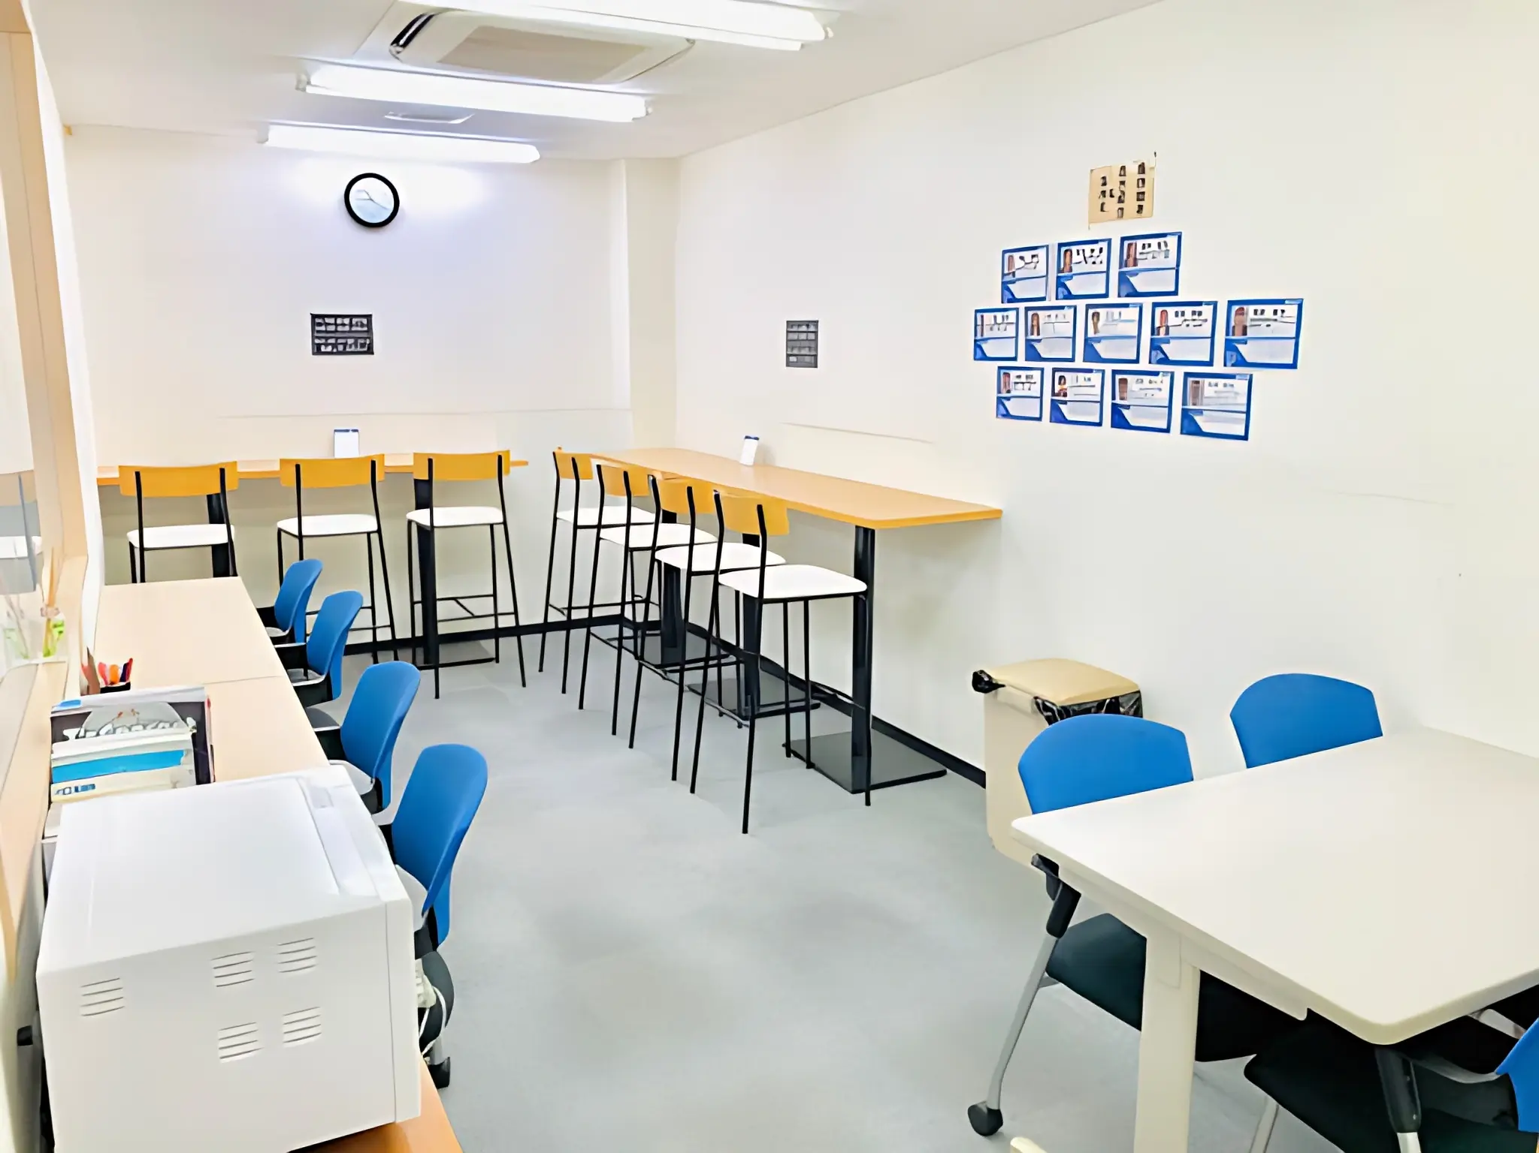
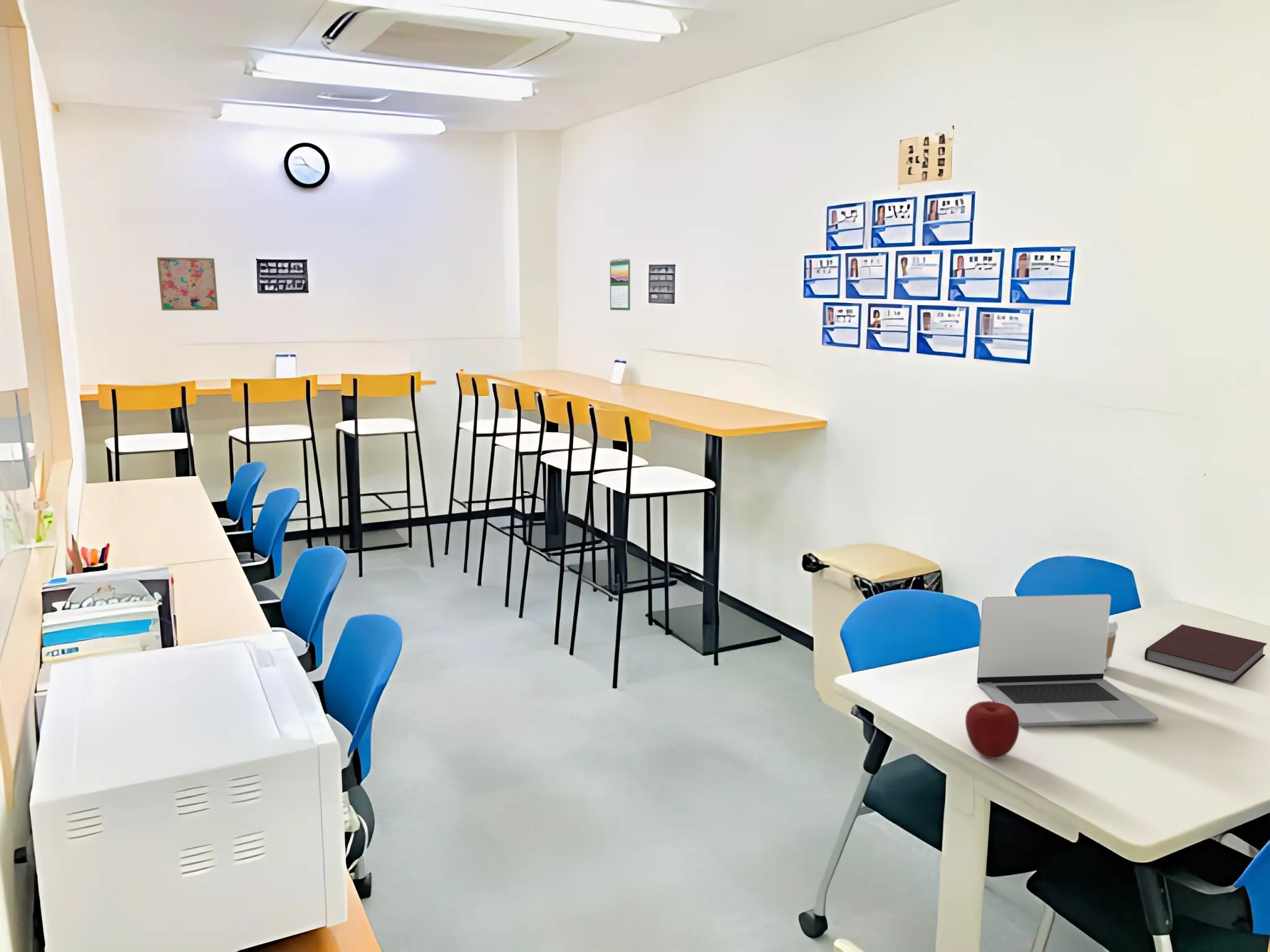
+ calendar (619, 284)
+ wall art (188, 284)
+ laptop (1067, 658)
+ coffee cup (1107, 641)
+ apple (992, 729)
+ notebook (1206, 651)
